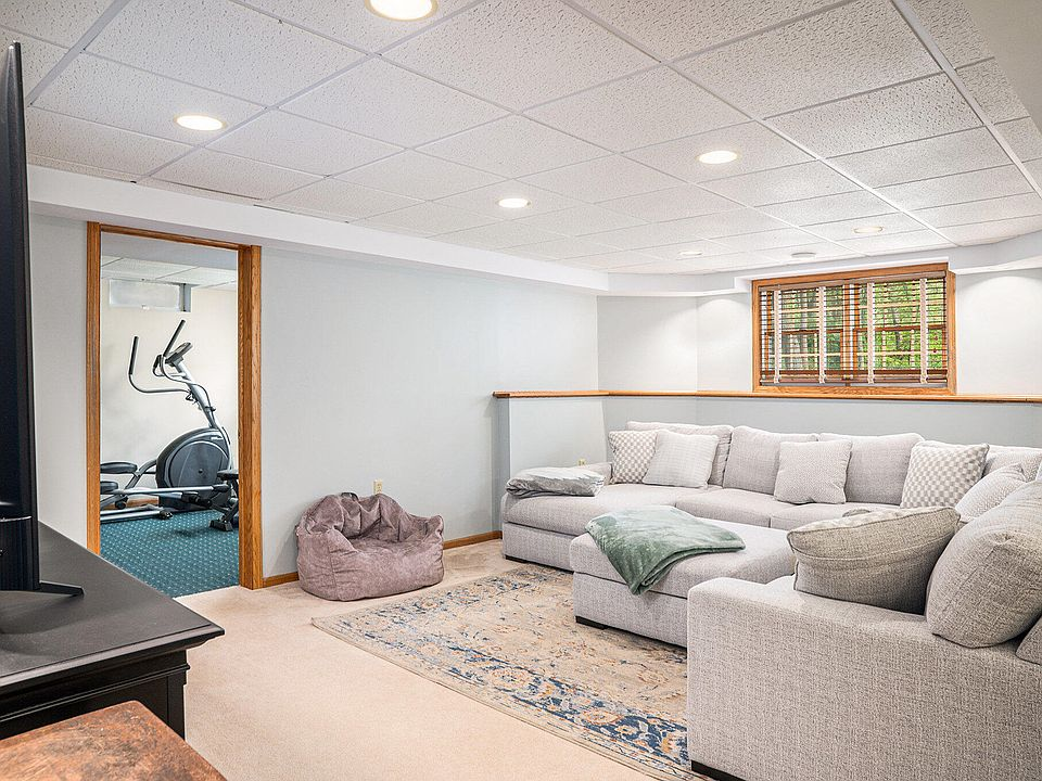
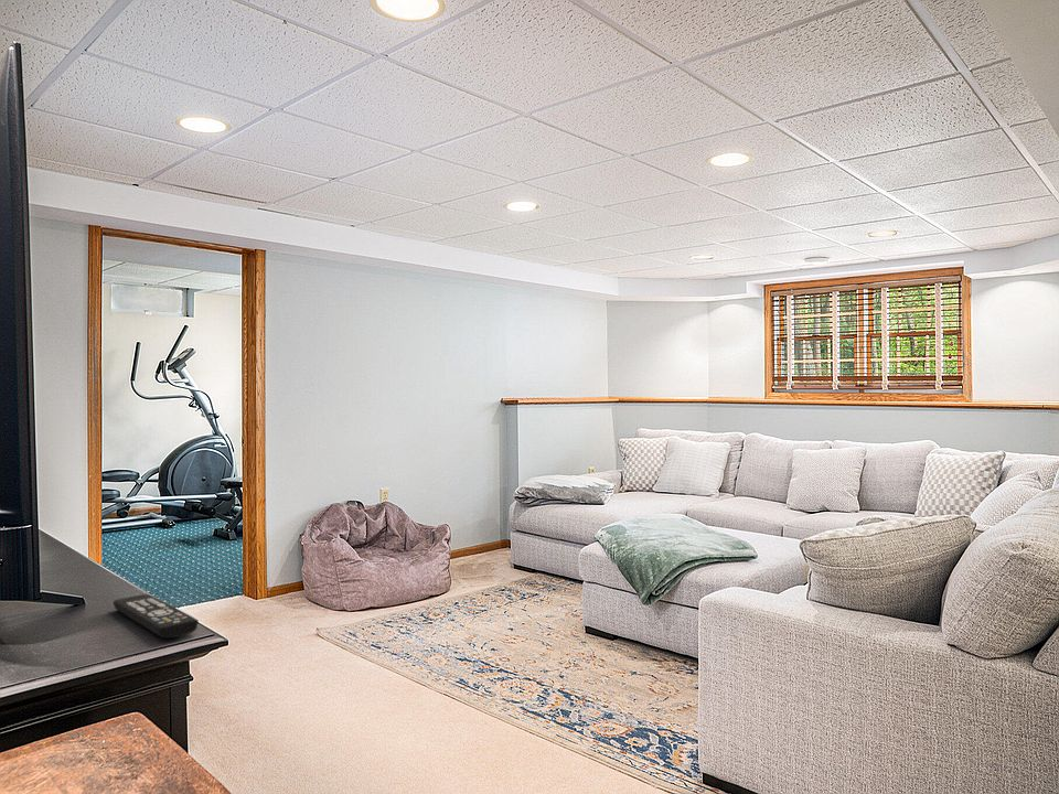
+ remote control (153, 614)
